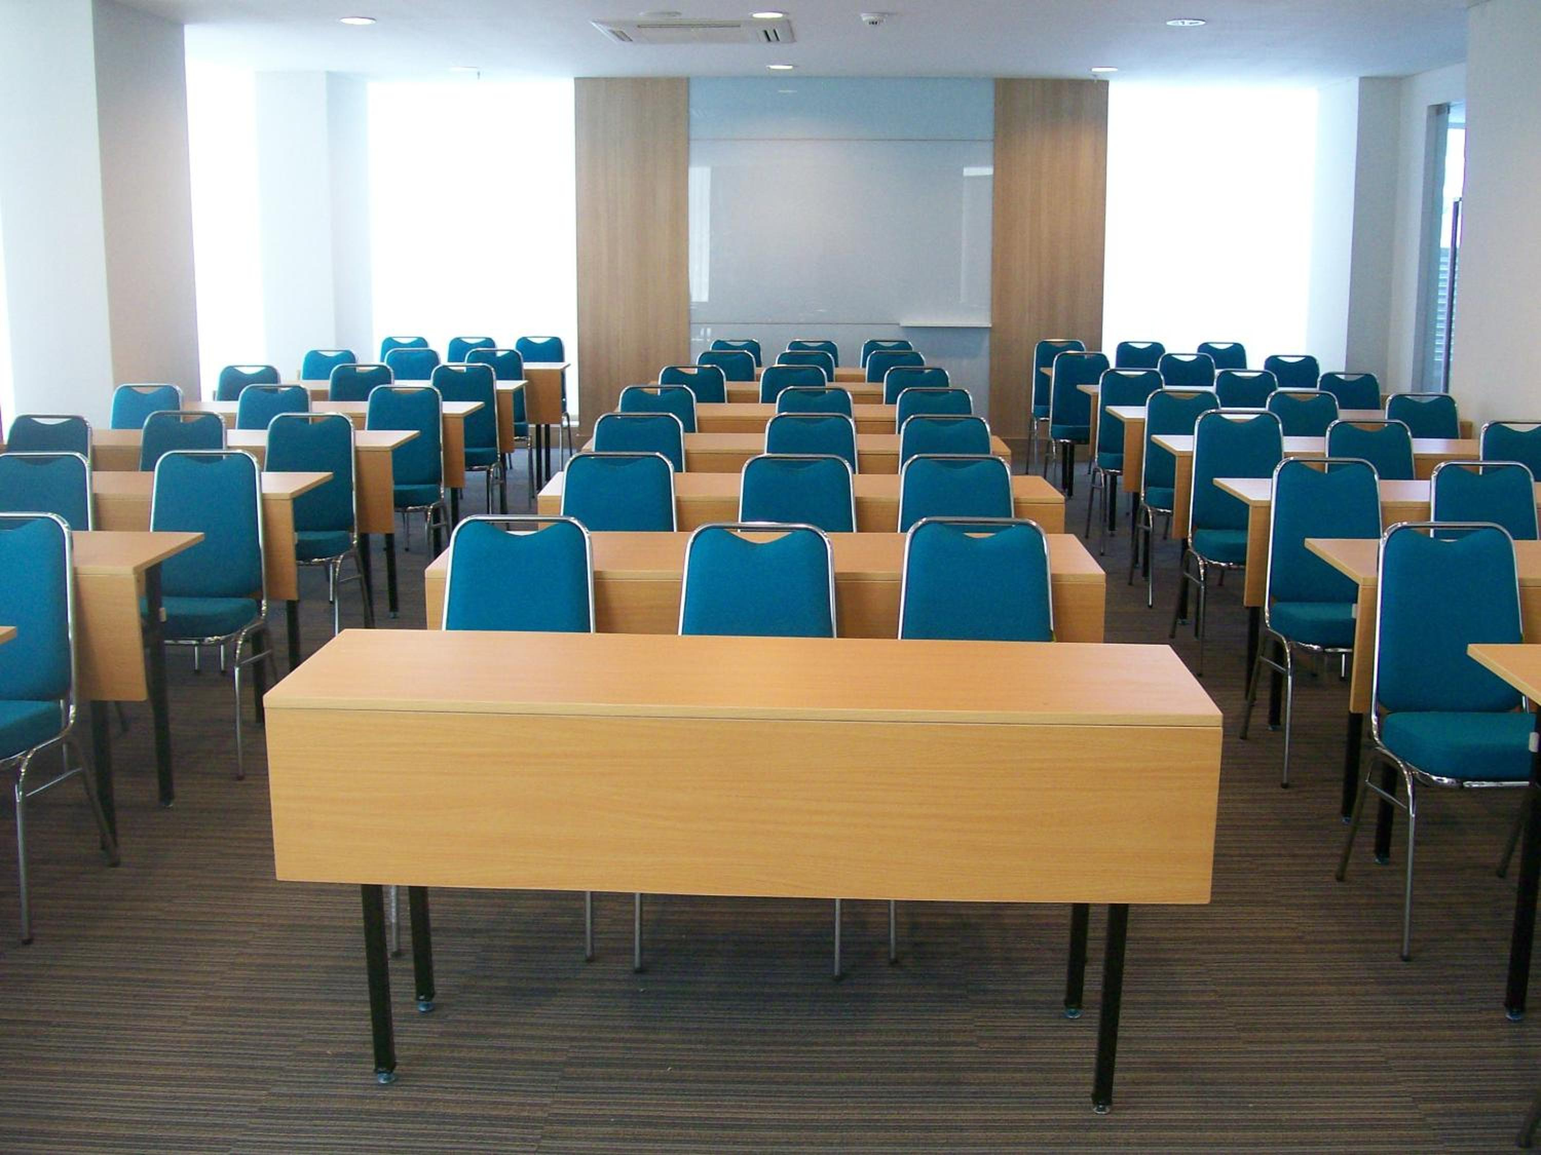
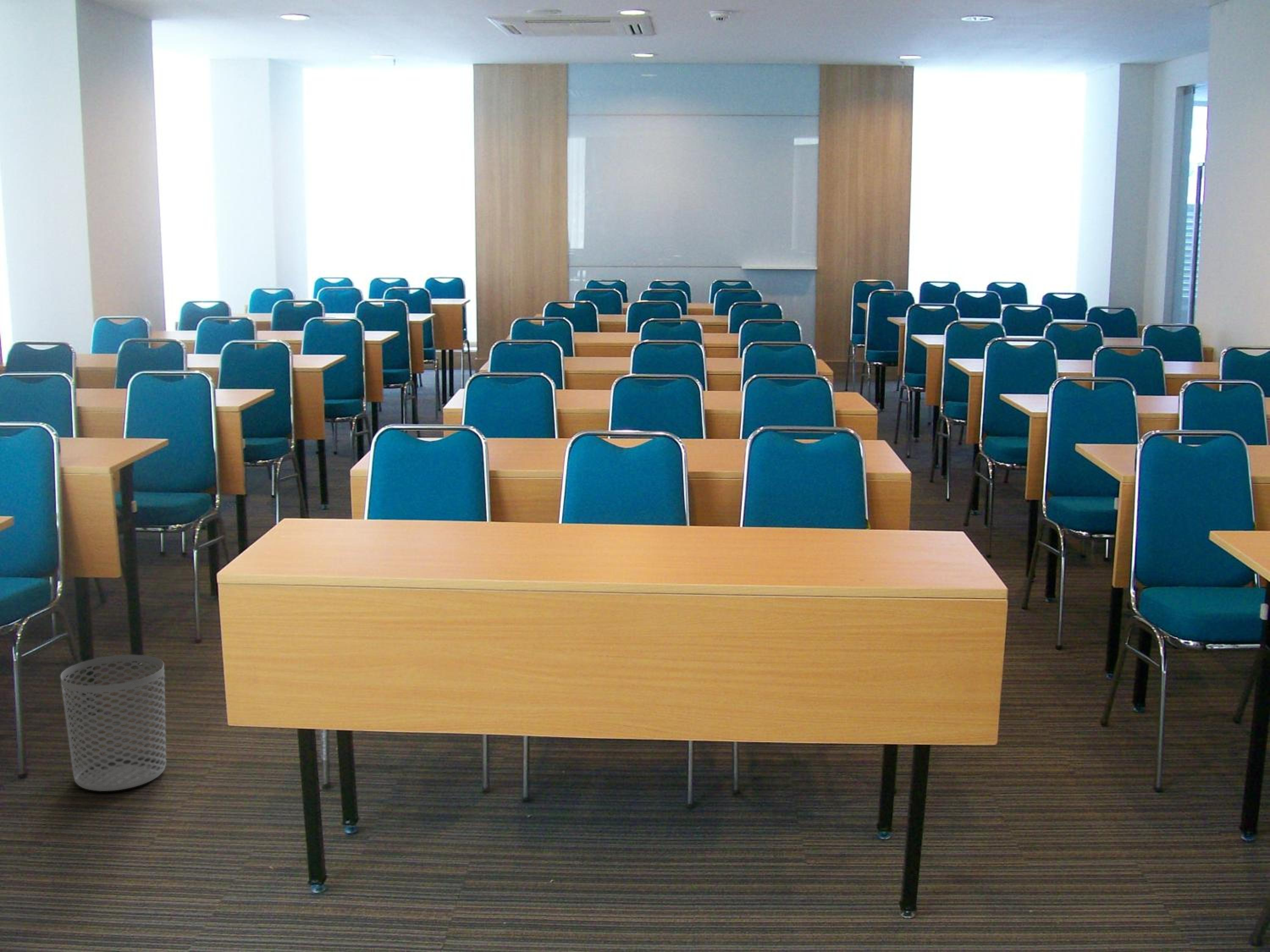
+ waste bin (117, 724)
